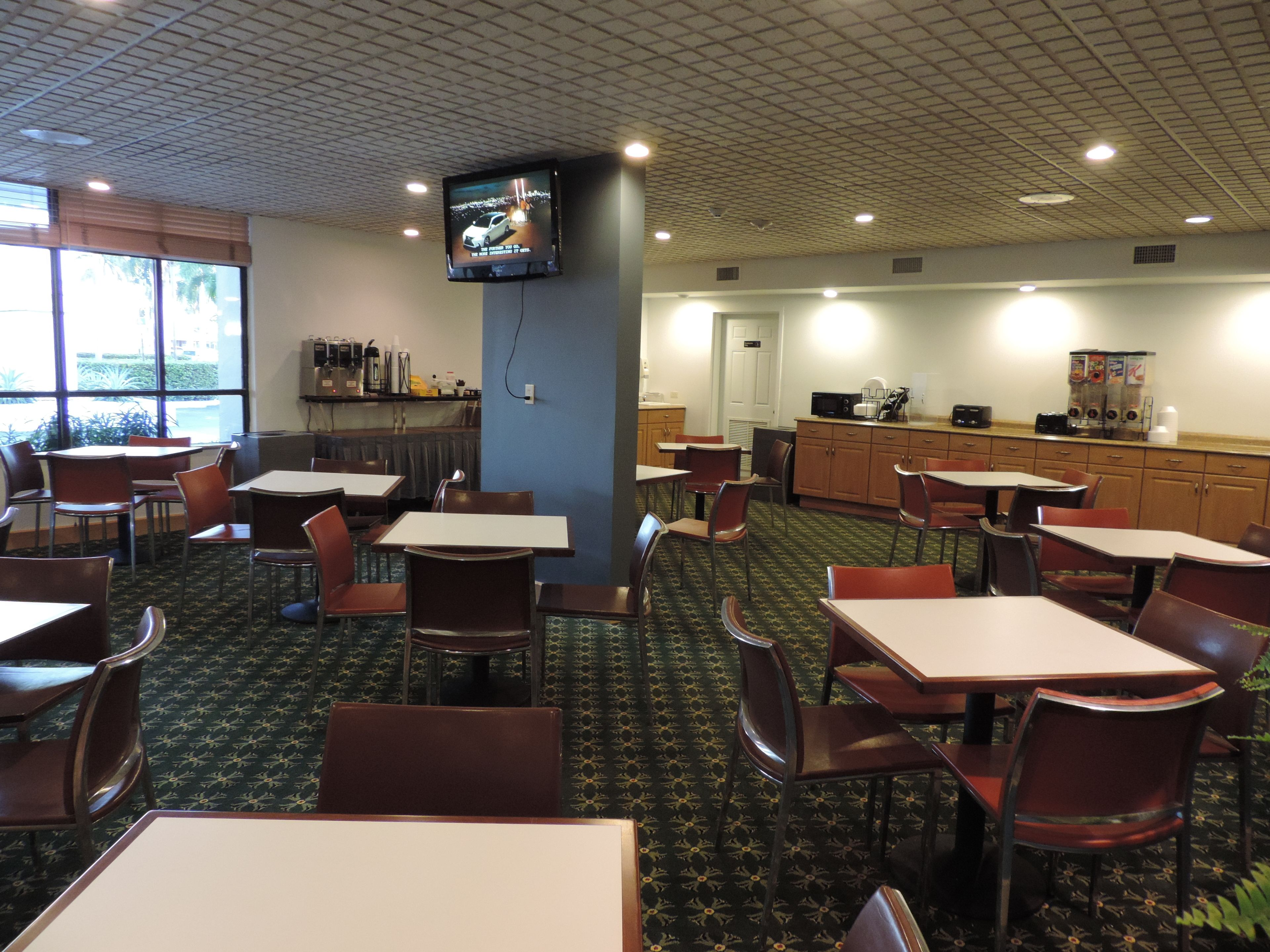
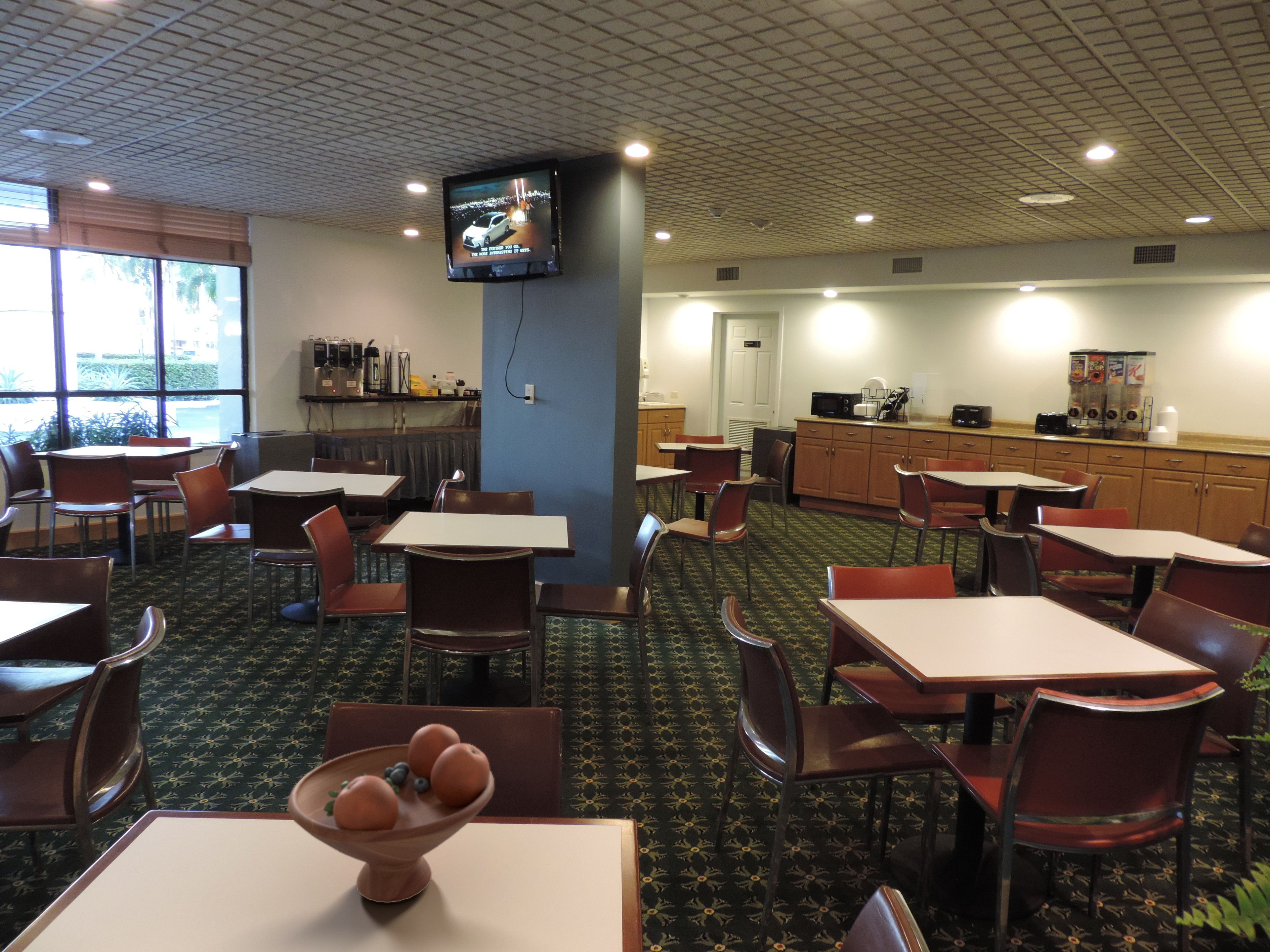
+ fruit bowl (395, 815)
